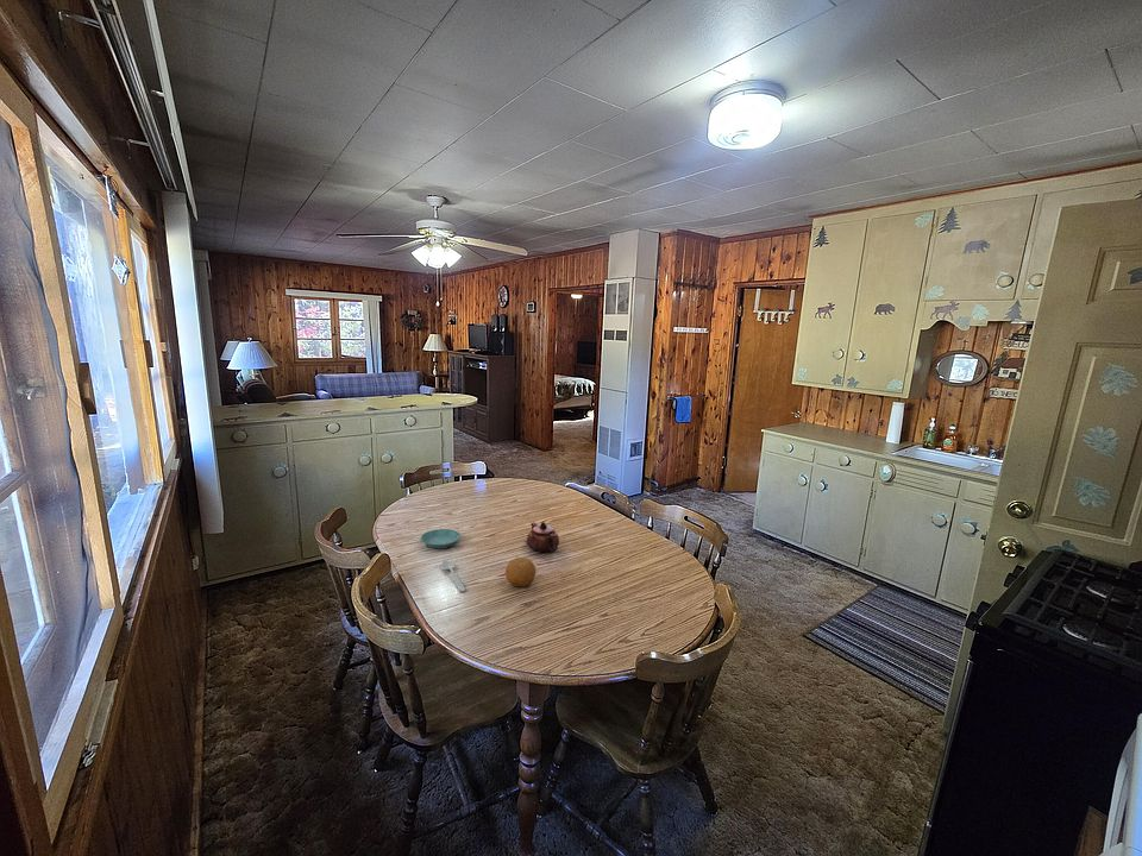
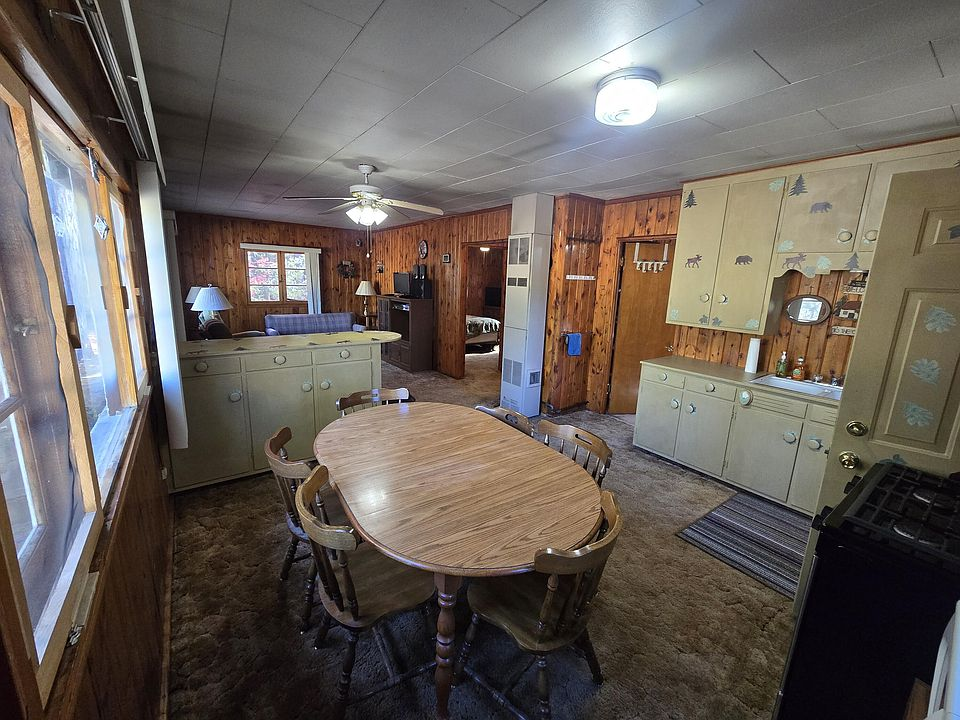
- spoon (453, 574)
- saucer (440, 539)
- fruit (520, 571)
- teapot (542, 535)
